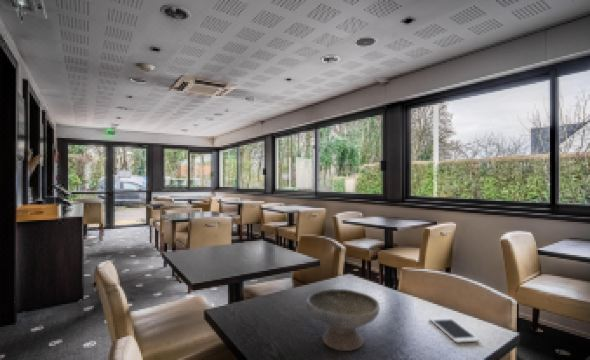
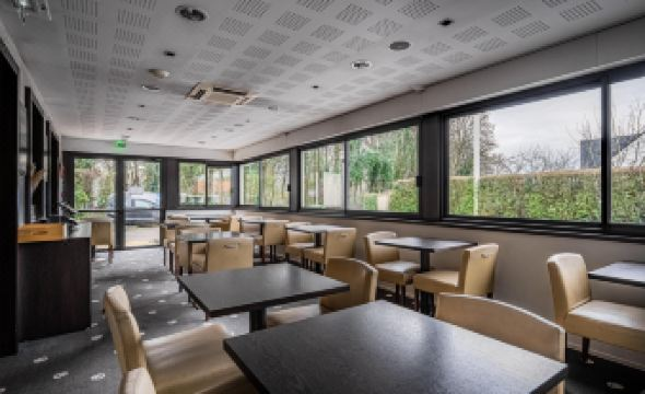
- bowl (342, 319)
- cell phone (452, 328)
